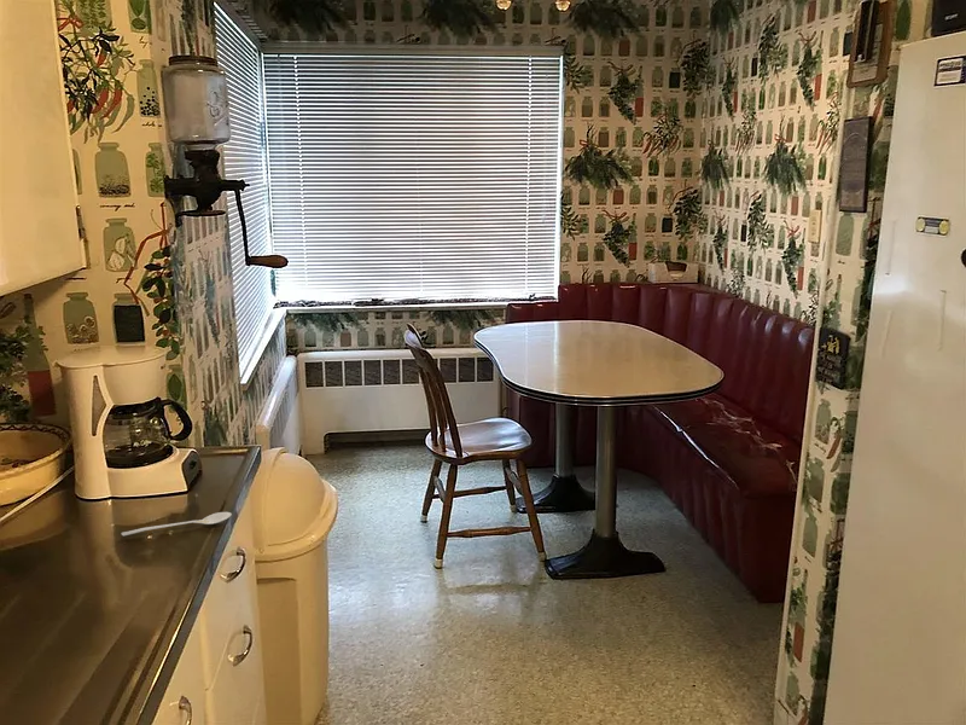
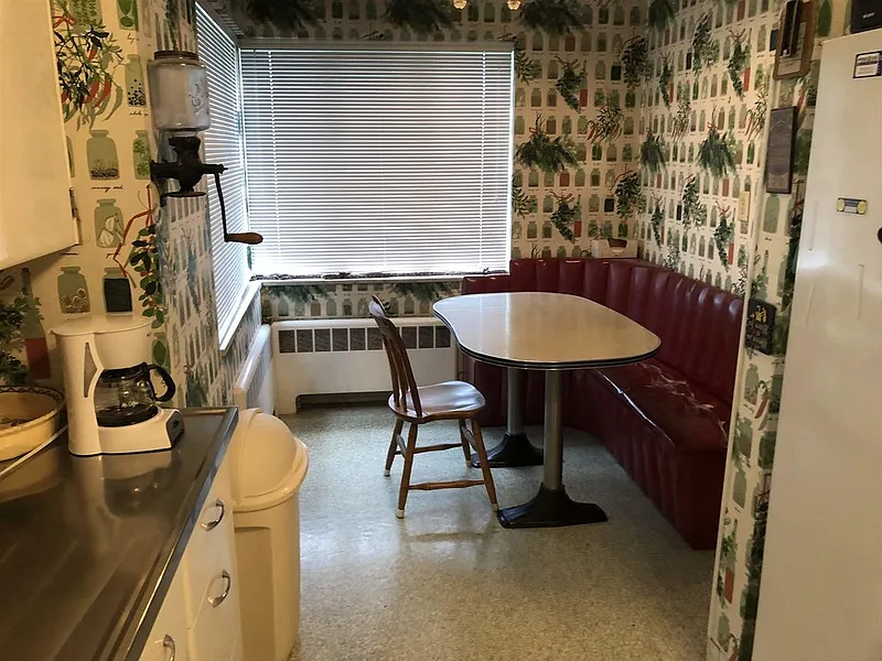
- stirrer (178, 523)
